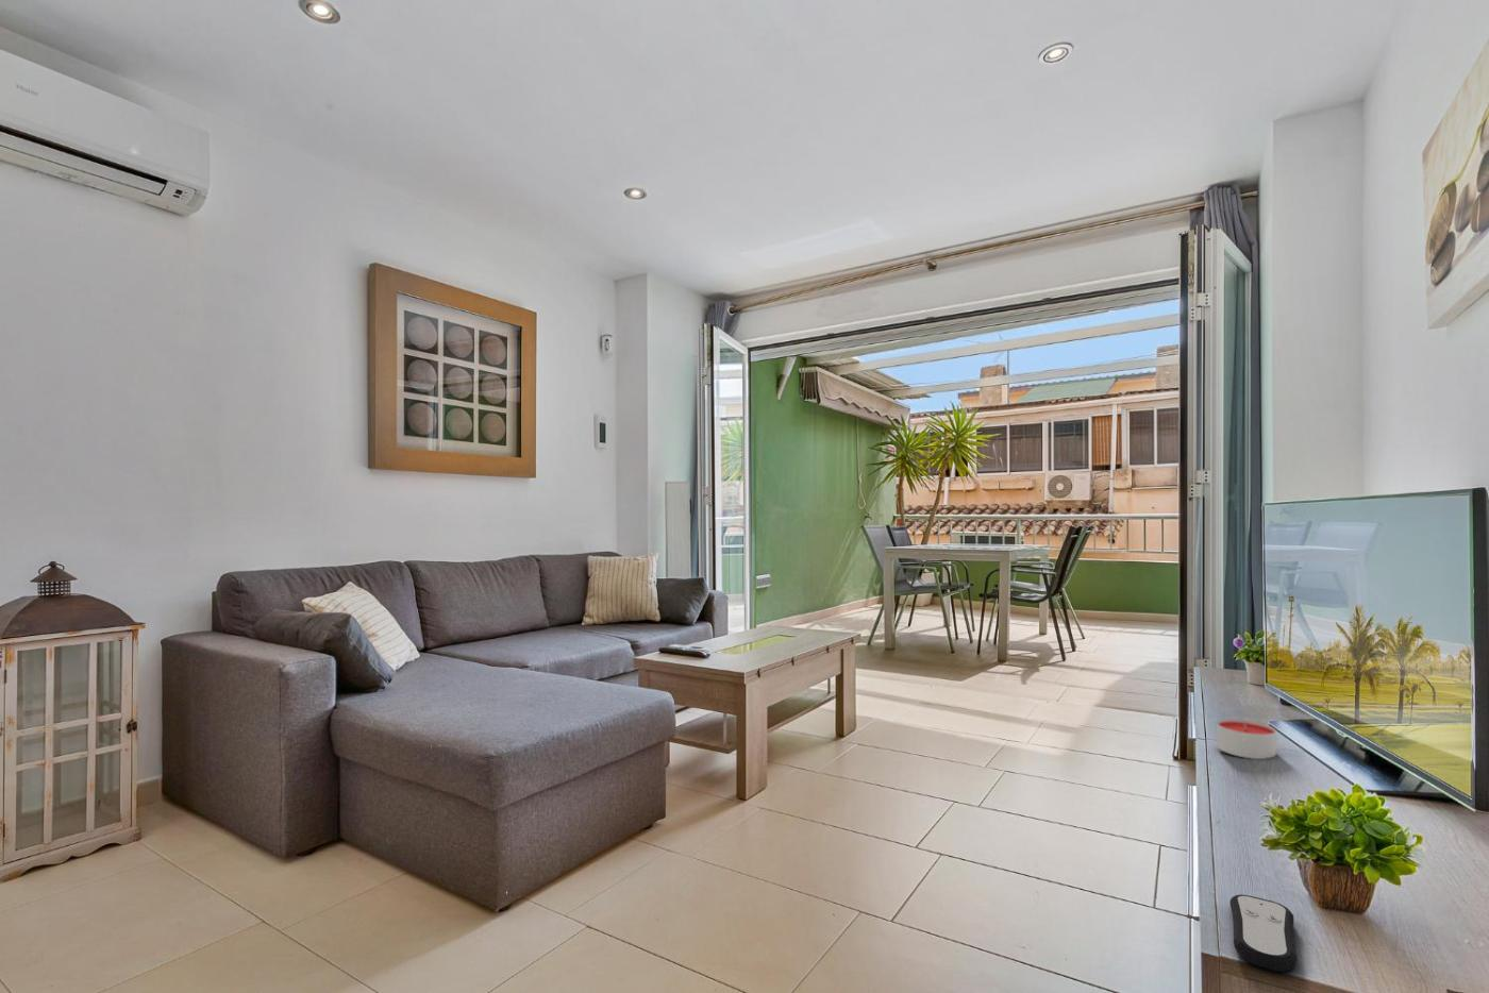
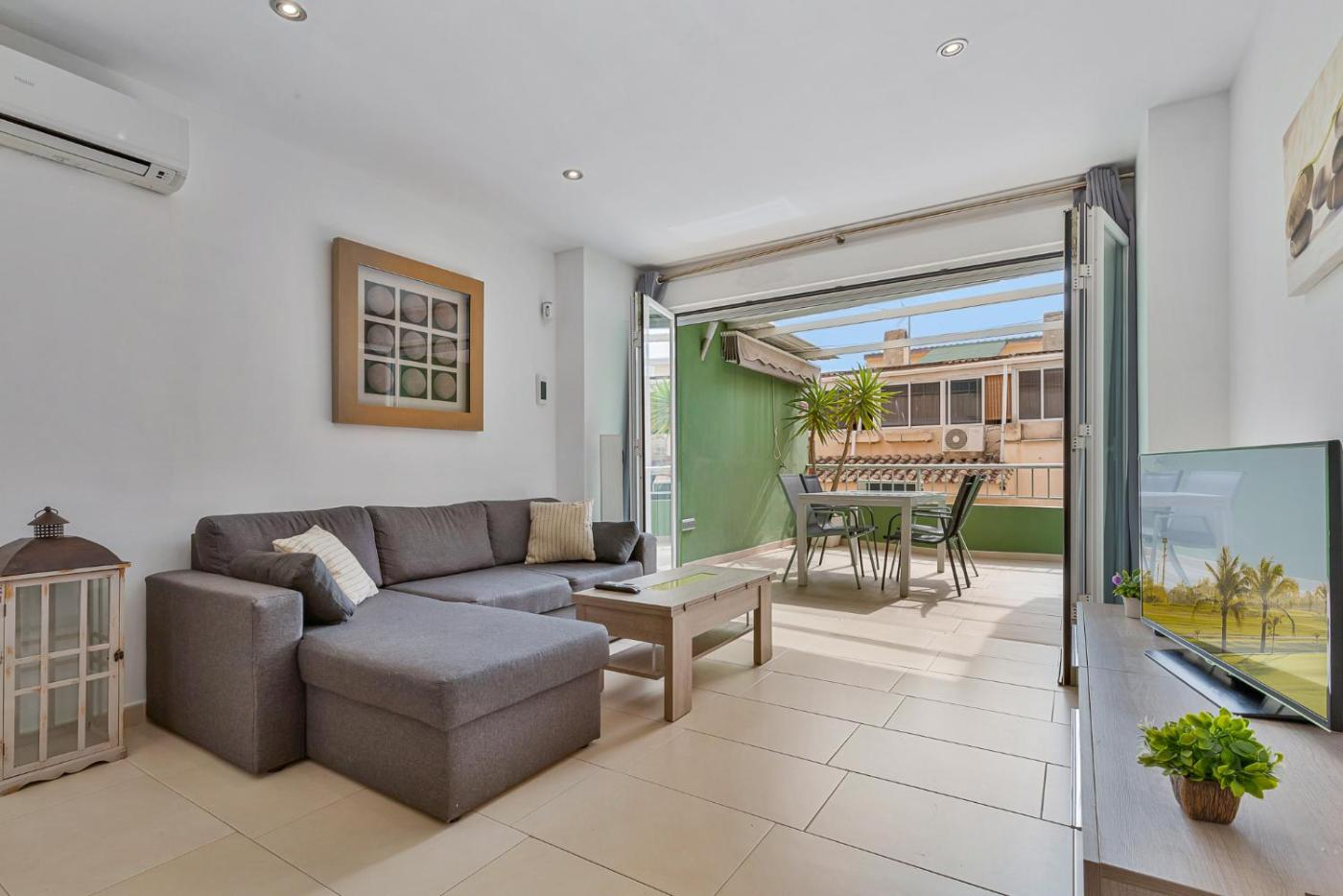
- candle (1245, 737)
- remote control (1263, 930)
